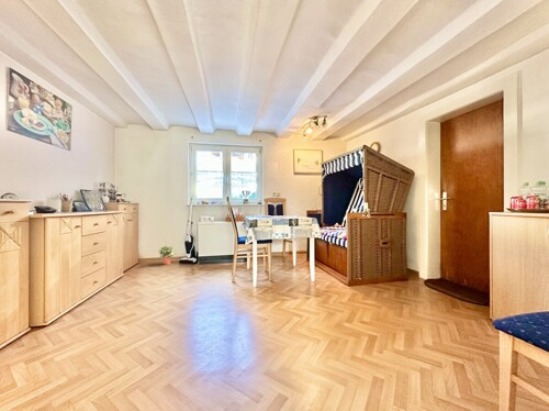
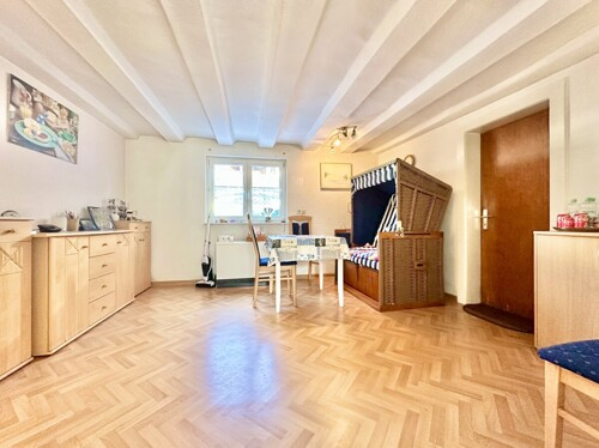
- potted plant (167, 254)
